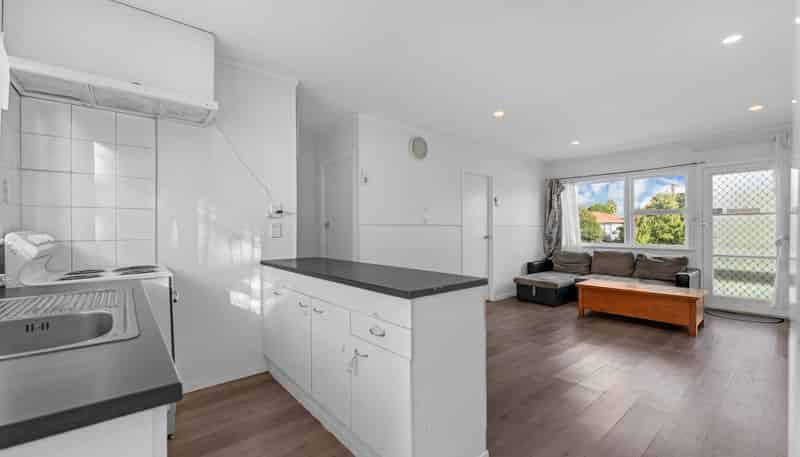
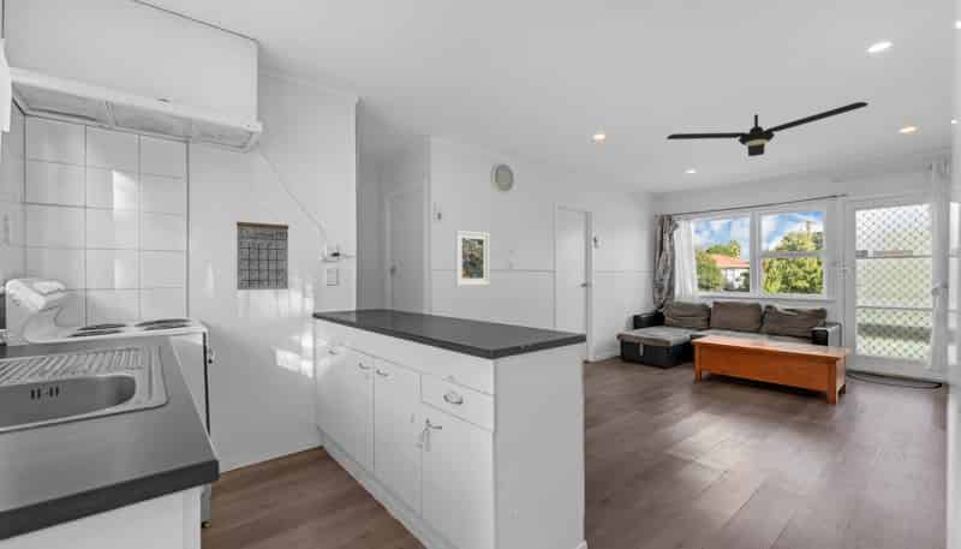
+ ceiling fan (756, 135)
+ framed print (472, 258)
+ calendar (263, 249)
